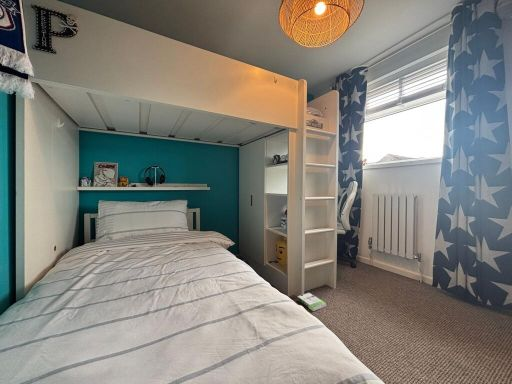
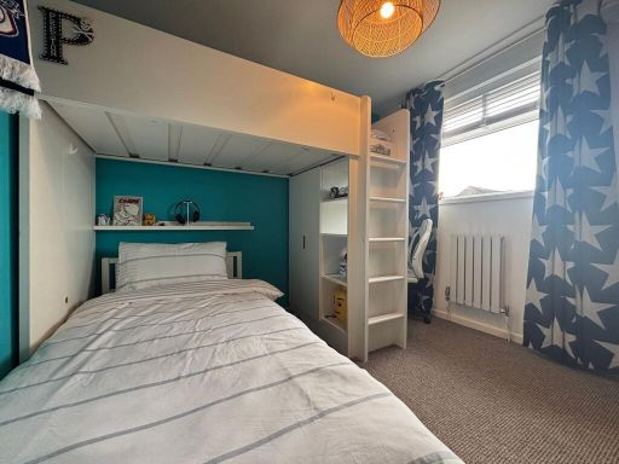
- box (311, 301)
